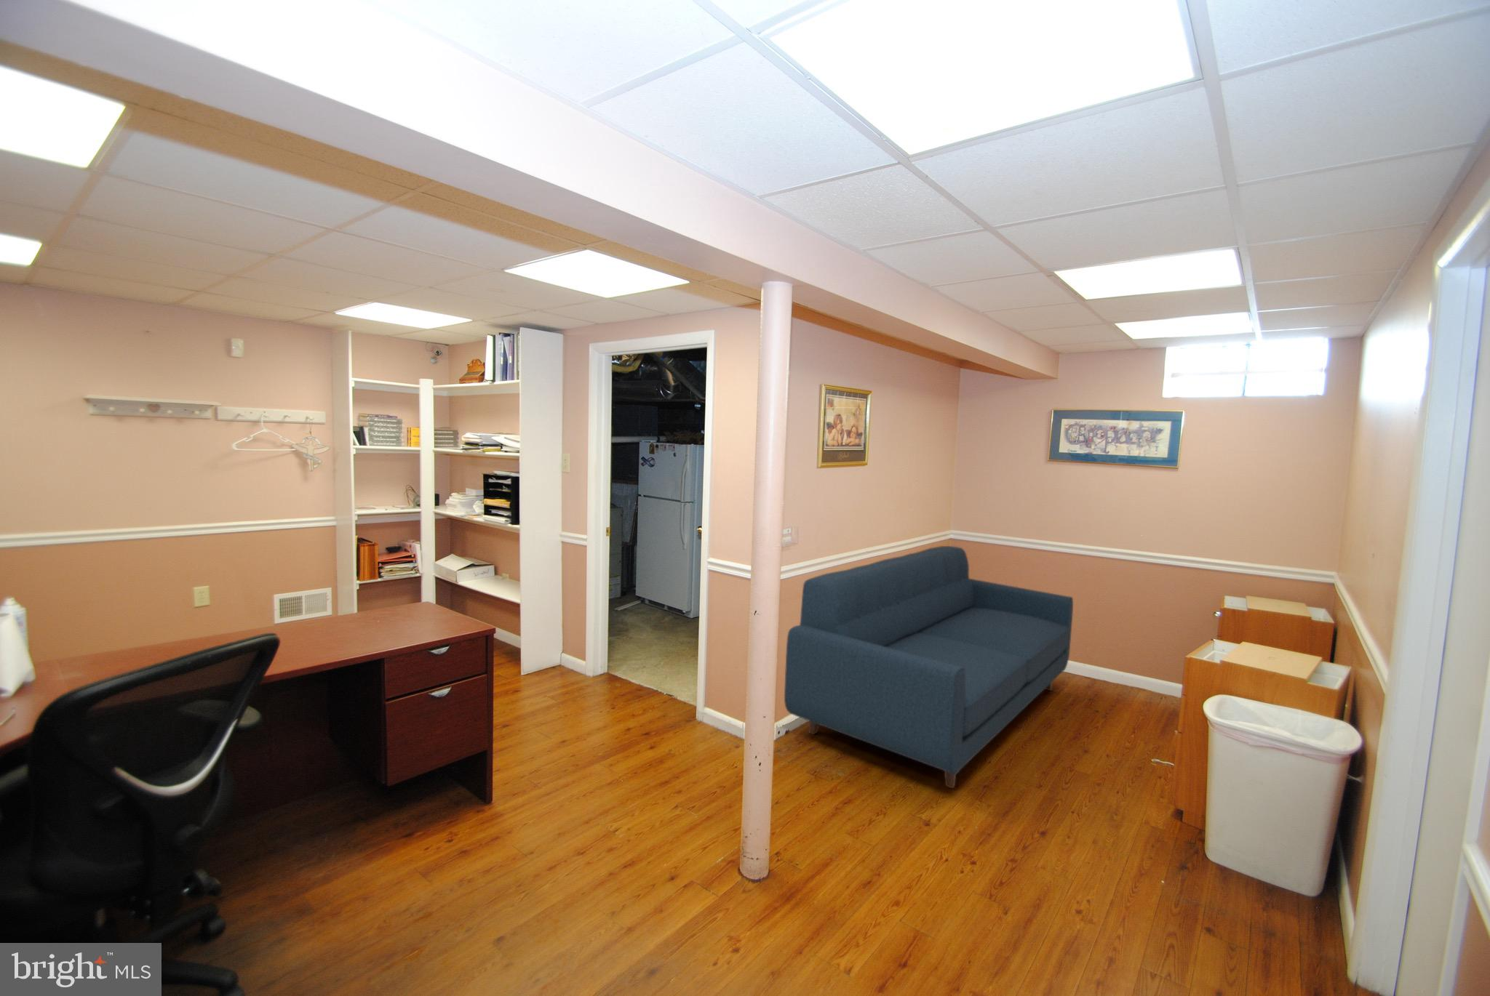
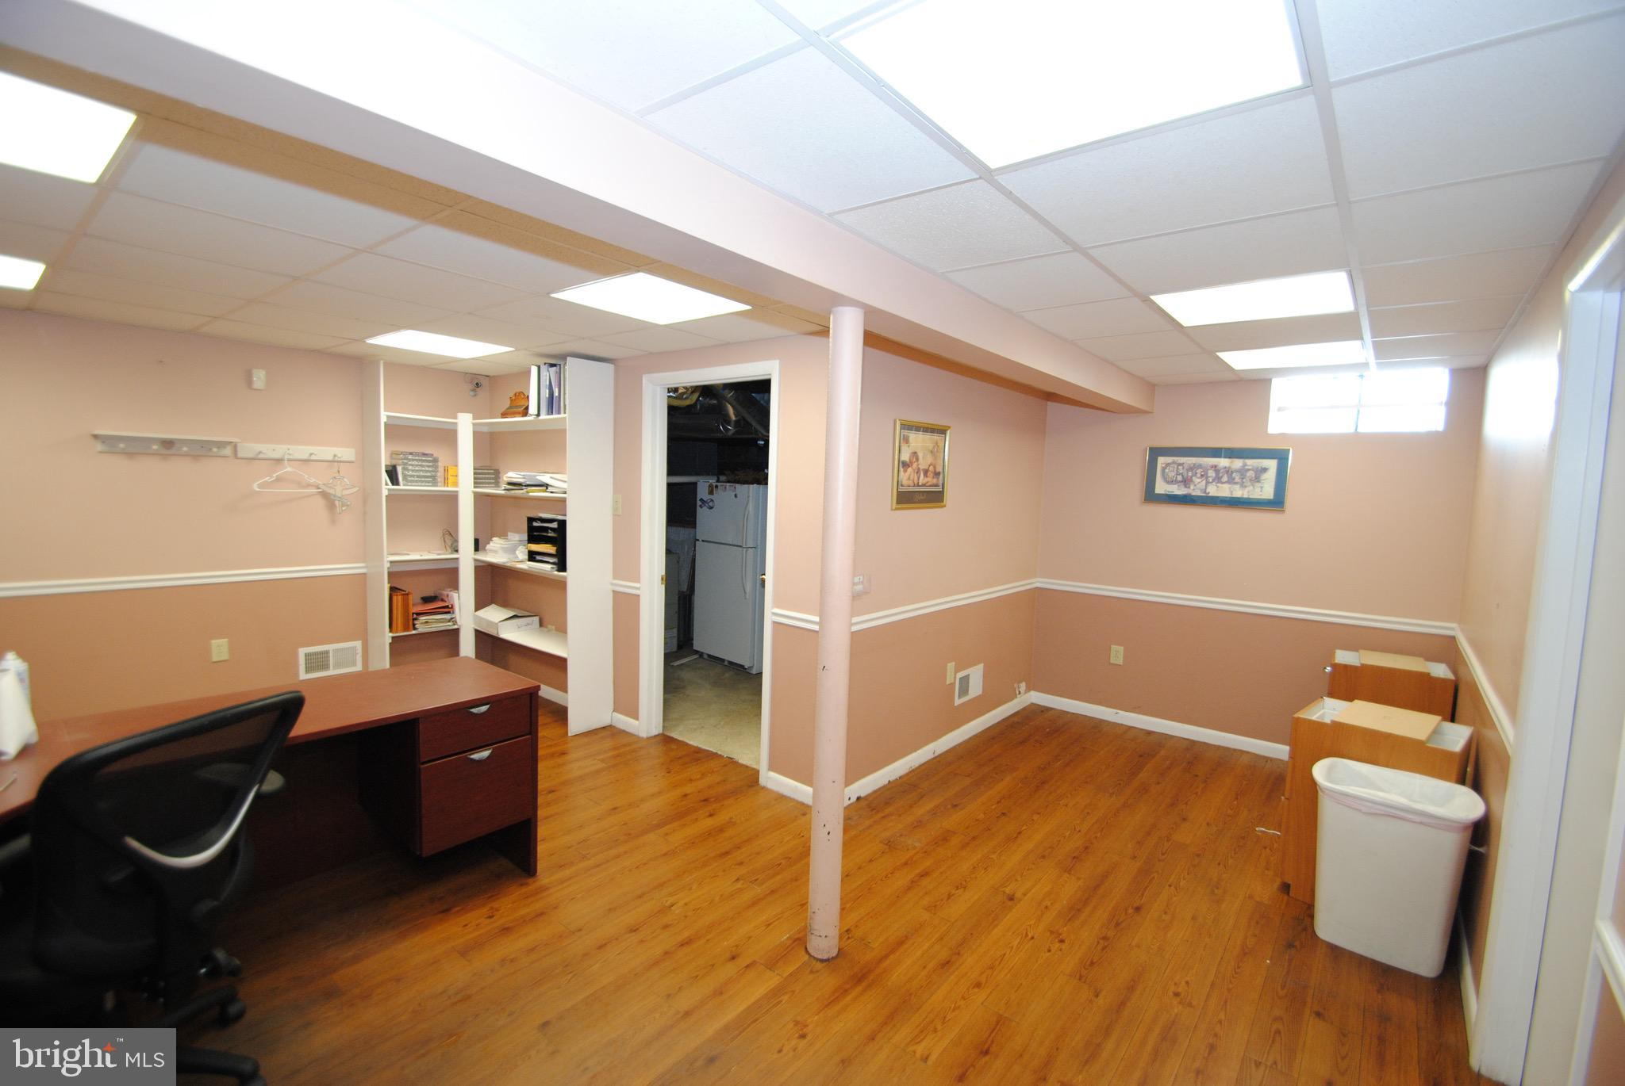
- sofa (947, 638)
